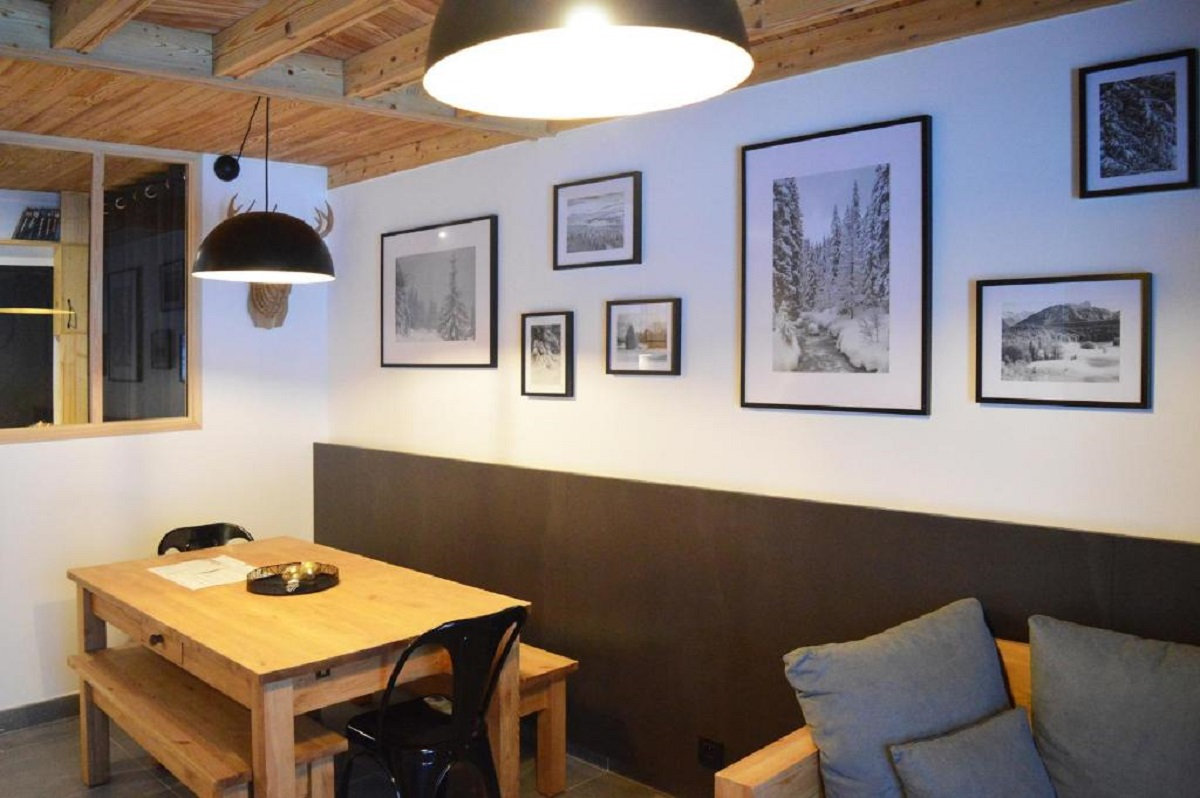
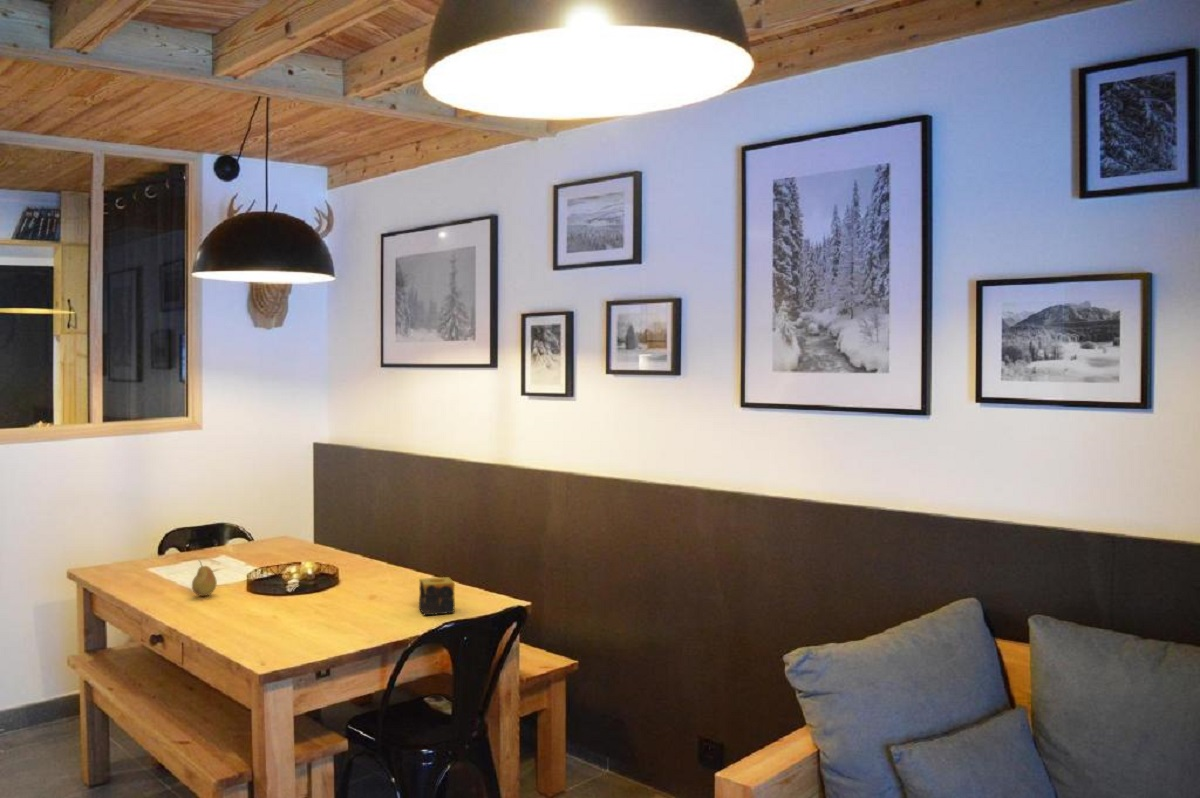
+ candle (436, 595)
+ fruit (204, 578)
